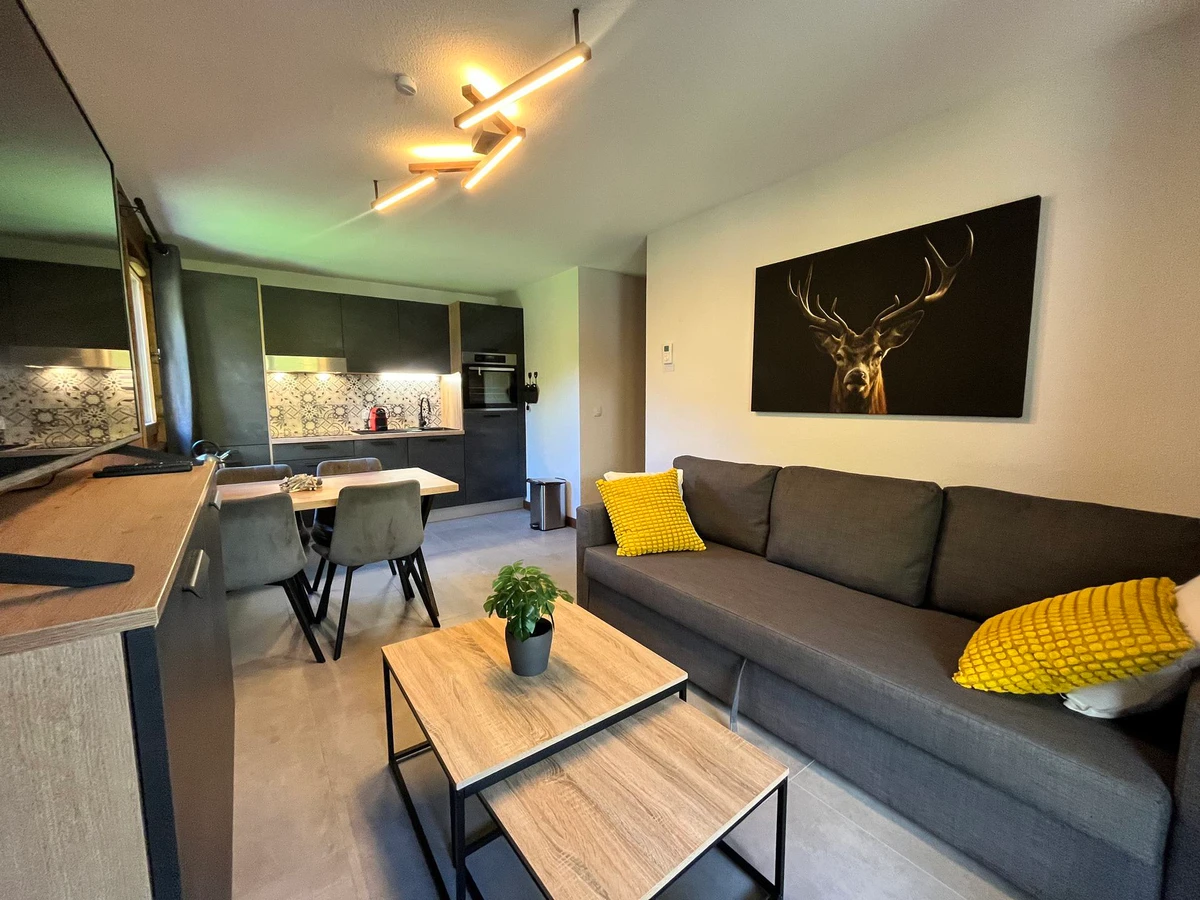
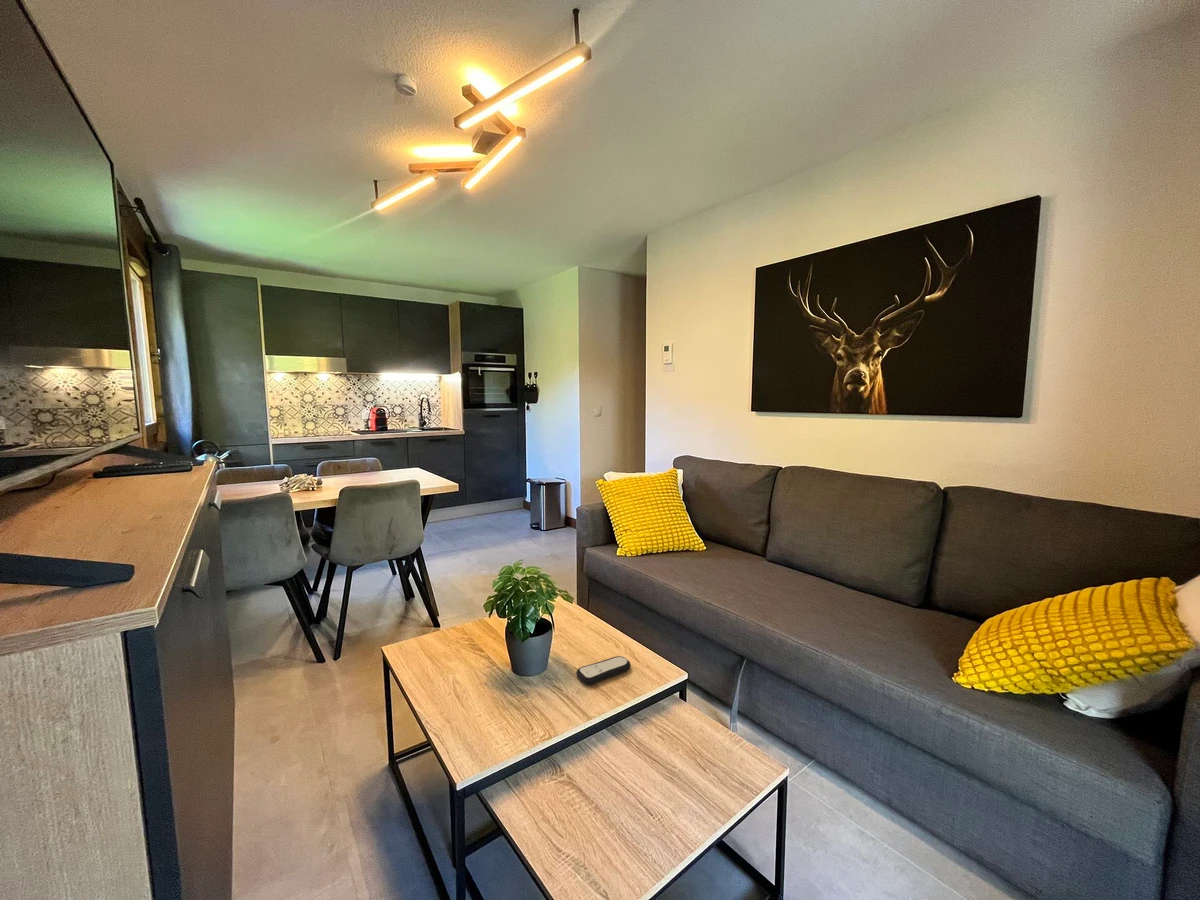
+ remote control (604, 669)
